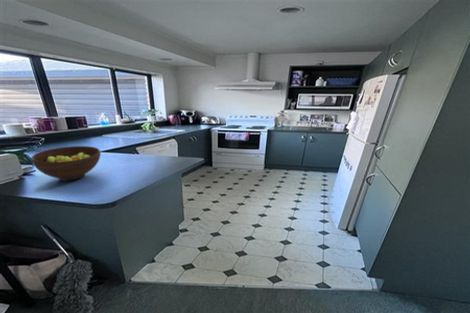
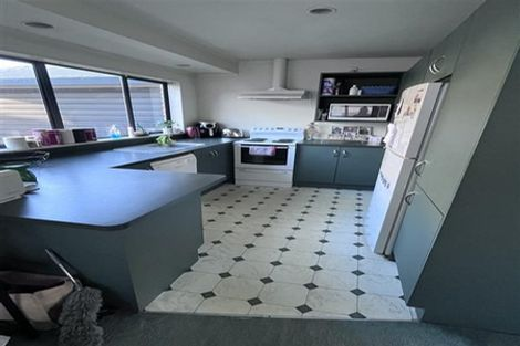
- fruit bowl (70, 165)
